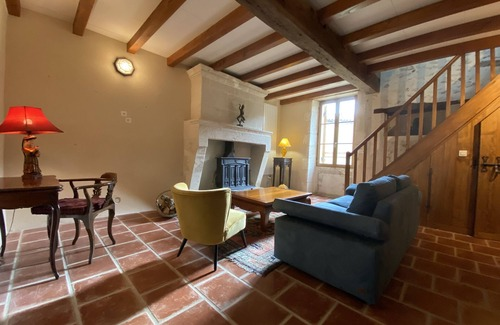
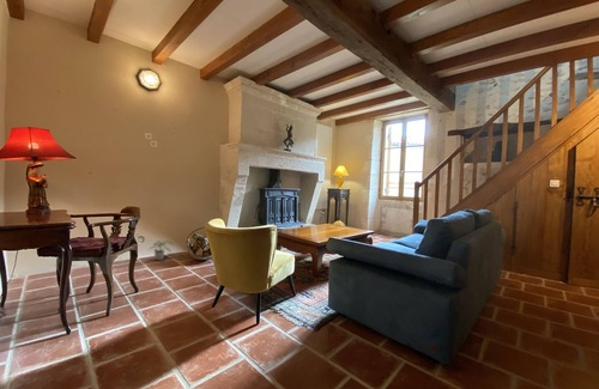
+ potted plant (161, 249)
